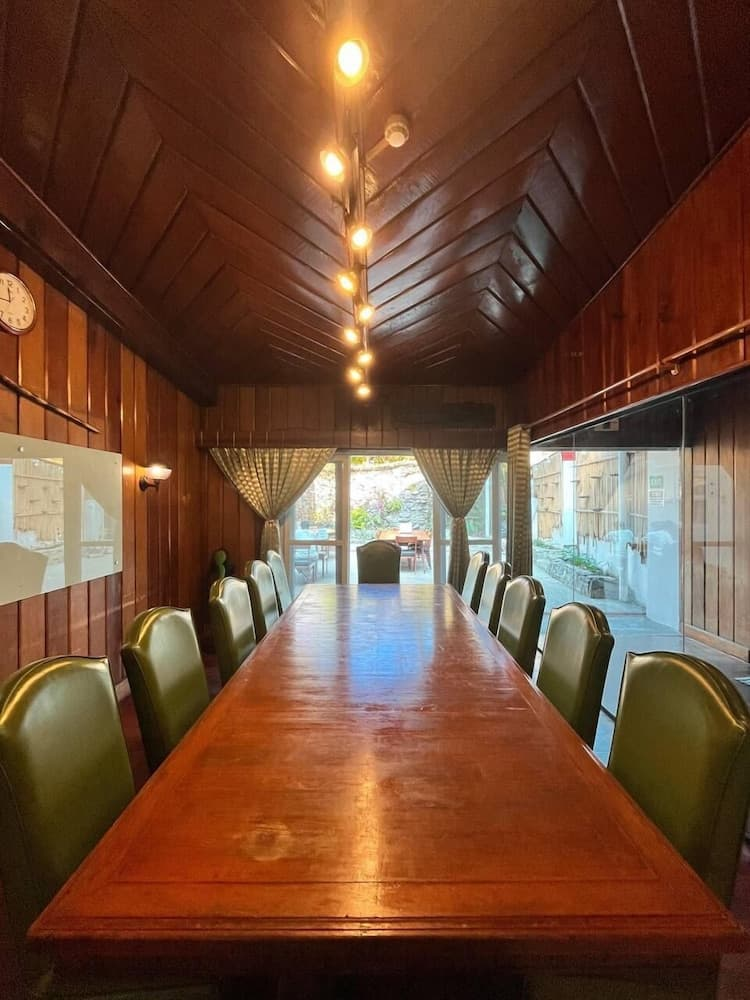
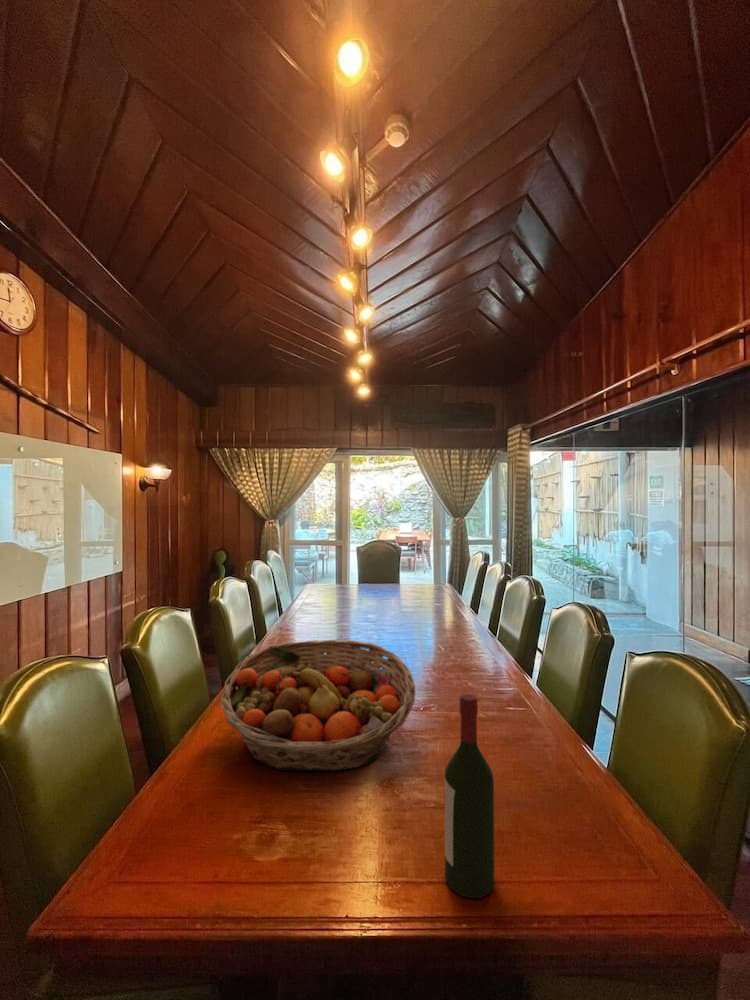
+ wine bottle (469, 787)
+ fruit basket (319, 699)
